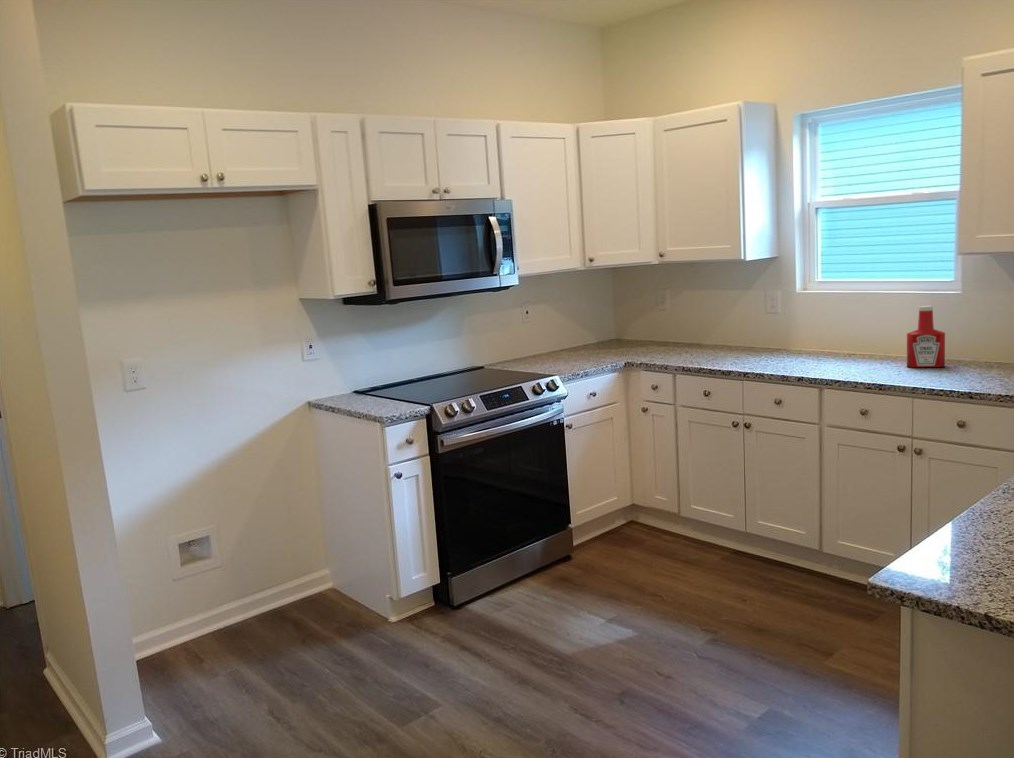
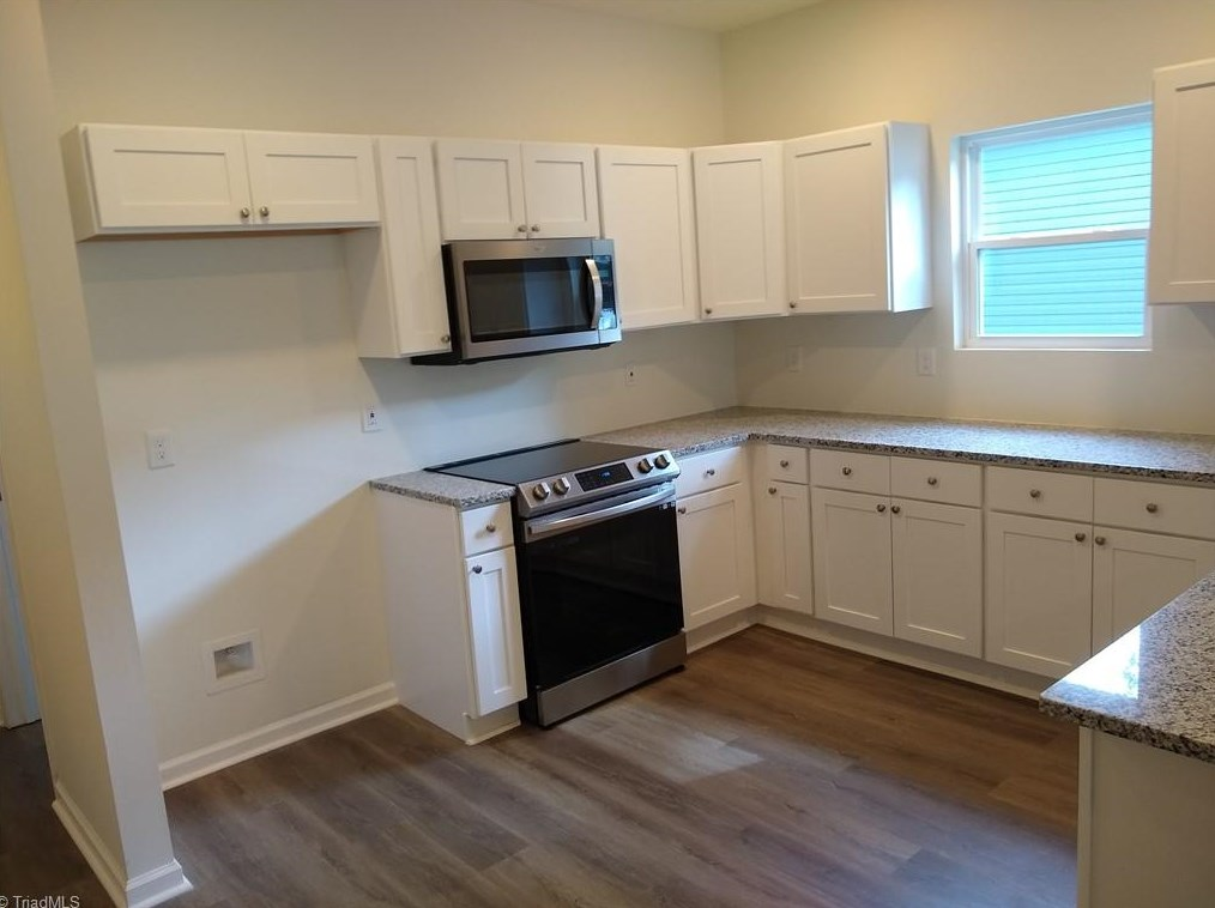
- soap bottle (925, 336)
